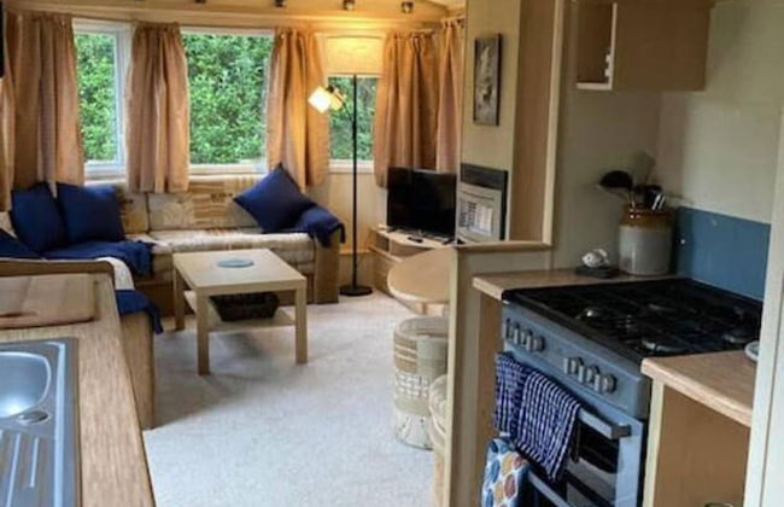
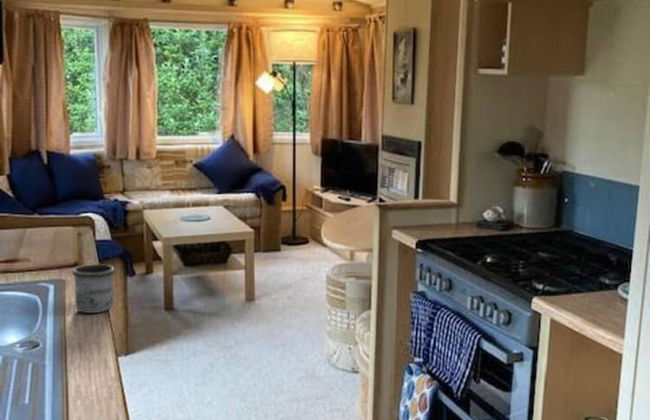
+ mug (92, 287)
